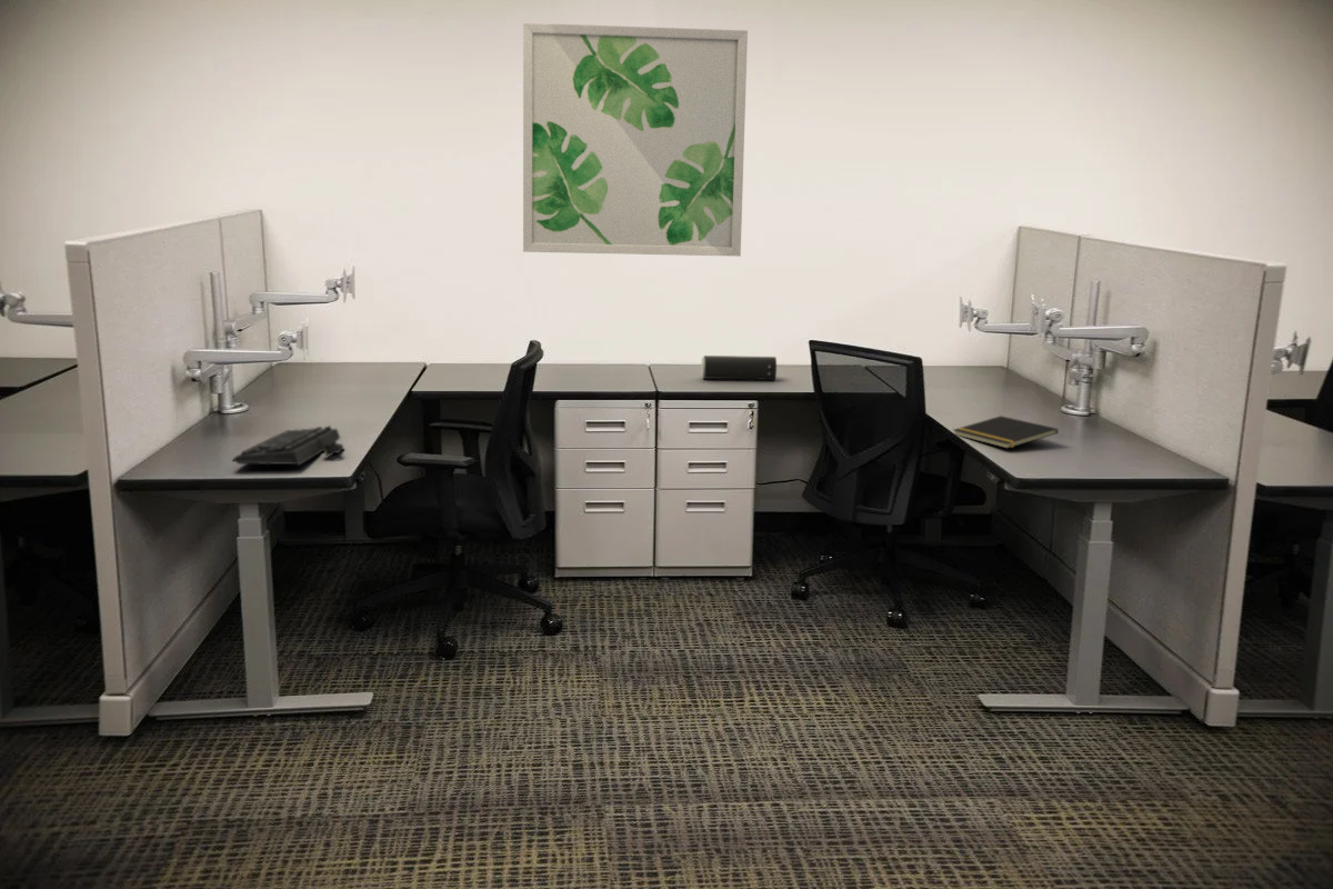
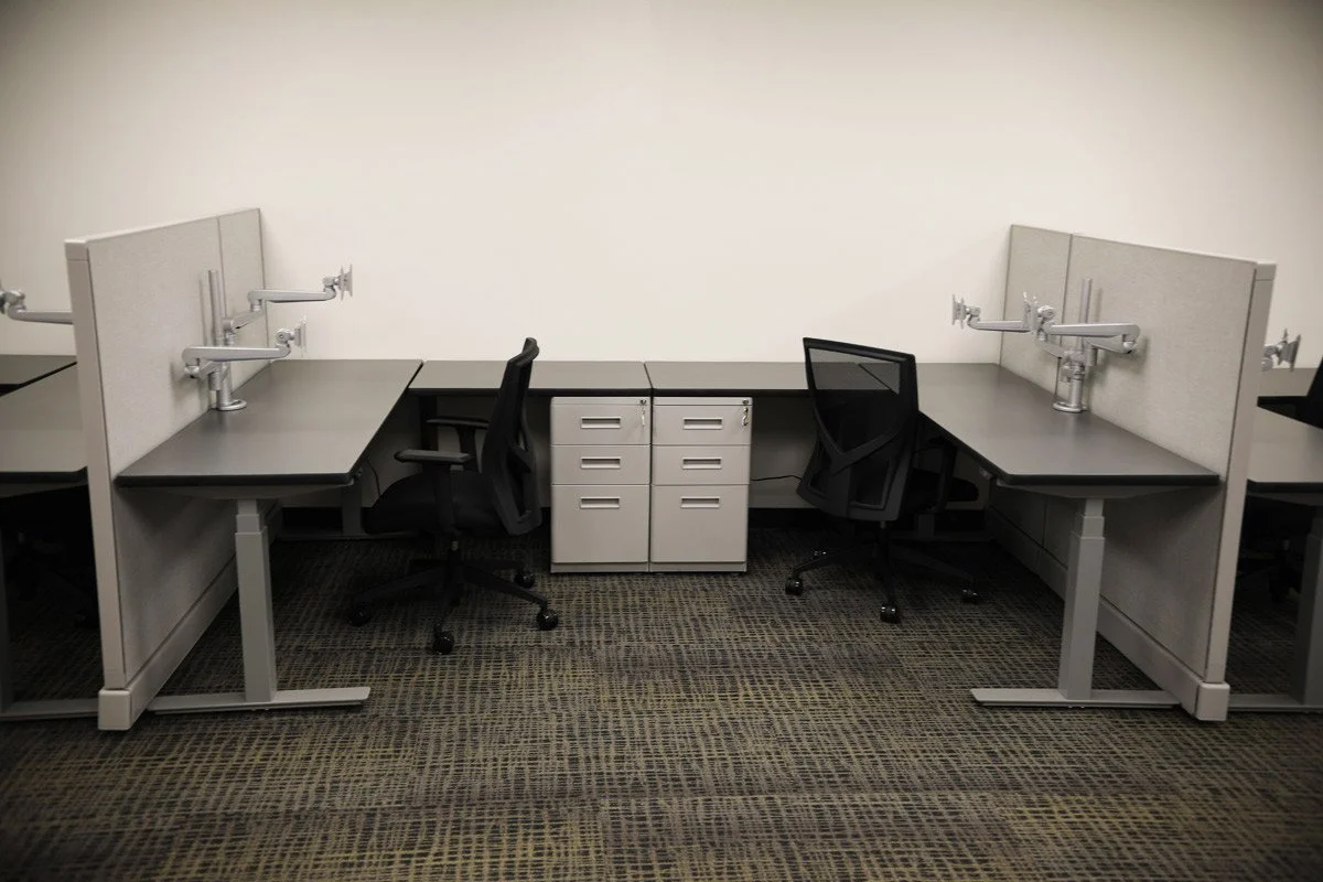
- speaker (738, 367)
- keyboard (301, 443)
- notepad (1004, 431)
- wall art (633, 142)
